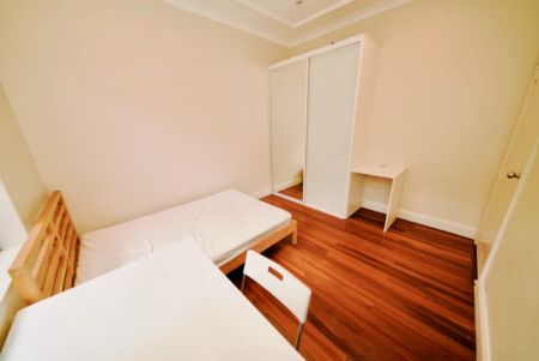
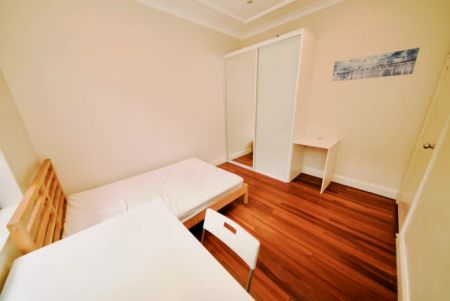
+ wall art (369, 67)
